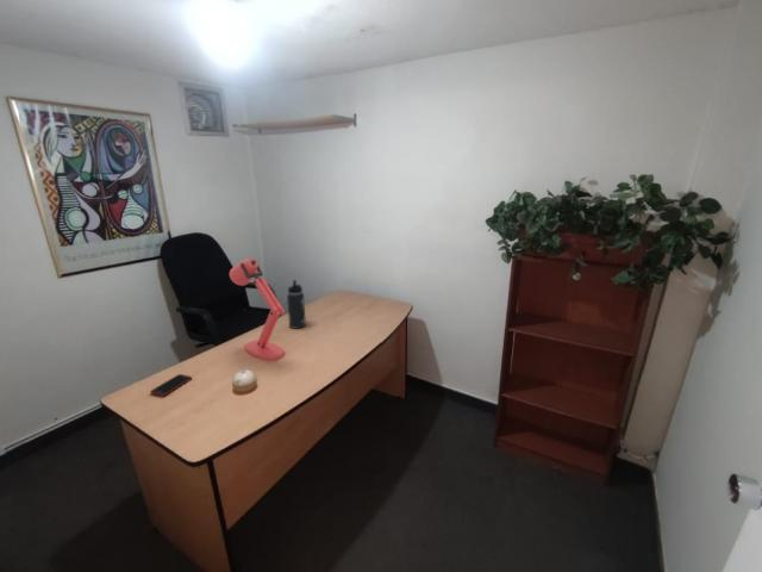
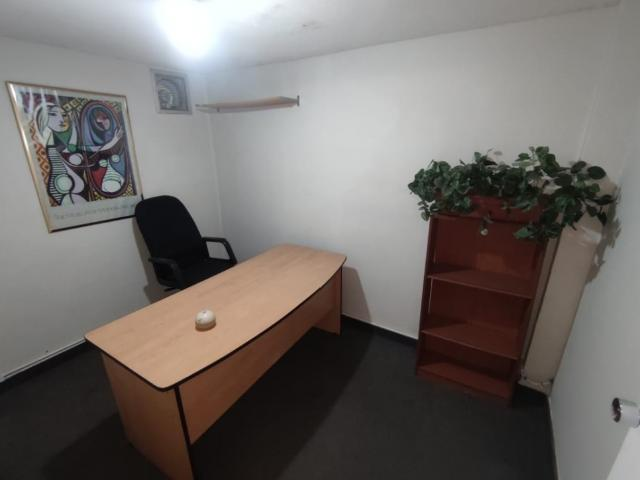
- desk lamp (267, 303)
- cell phone (171, 385)
- thermos bottle (296, 301)
